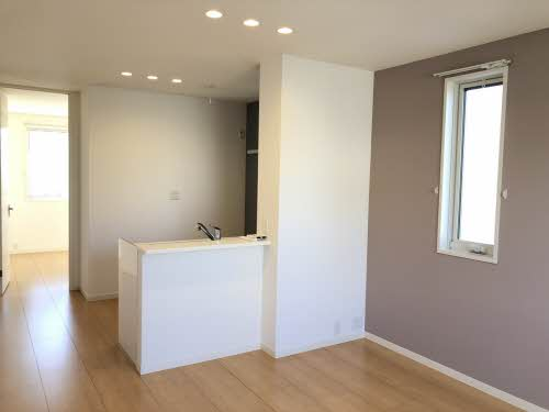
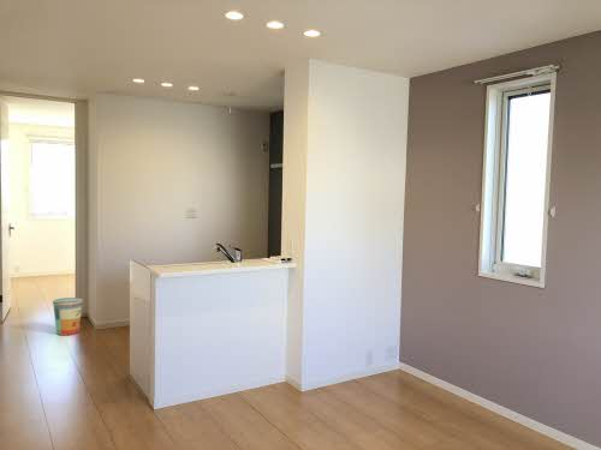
+ trash can (67, 316)
